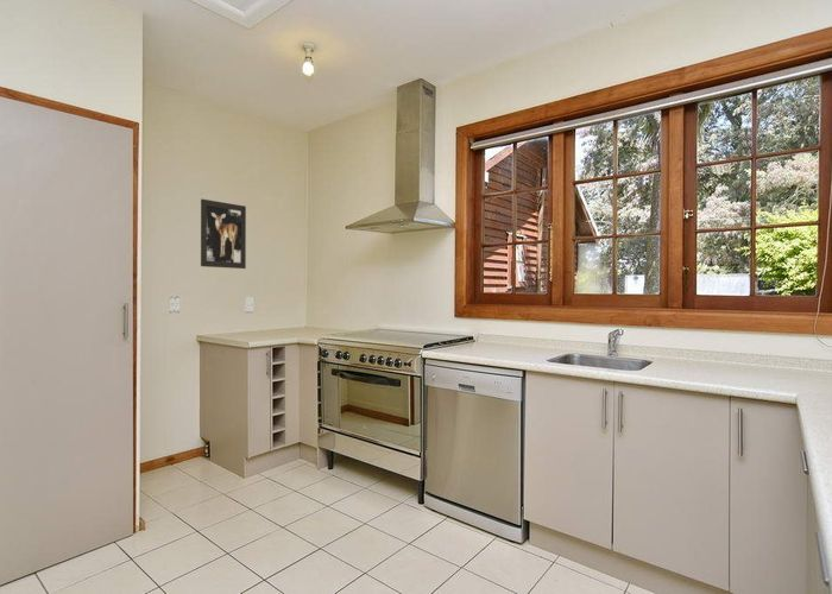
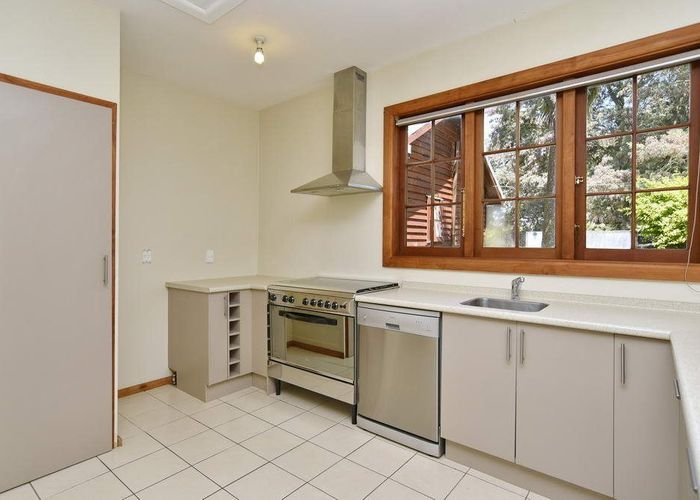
- wall art (223, 234)
